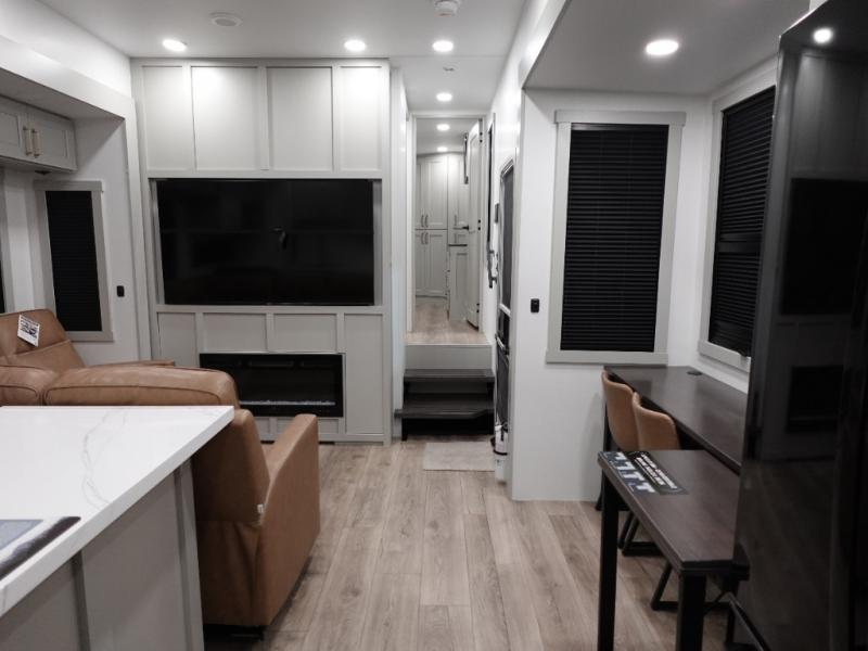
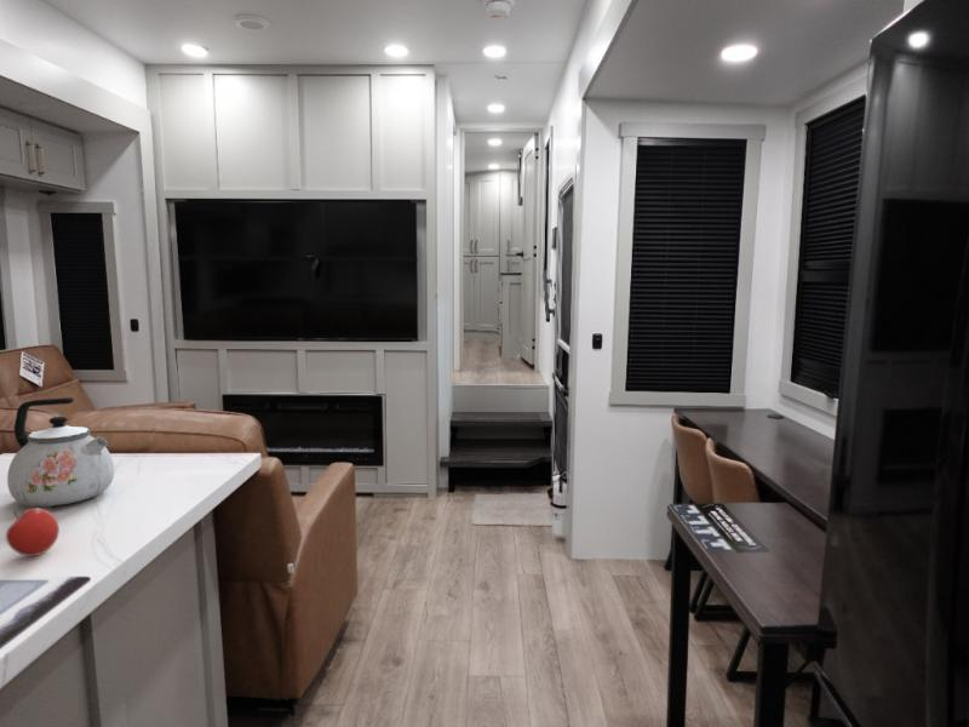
+ fruit (31, 531)
+ kettle (62, 447)
